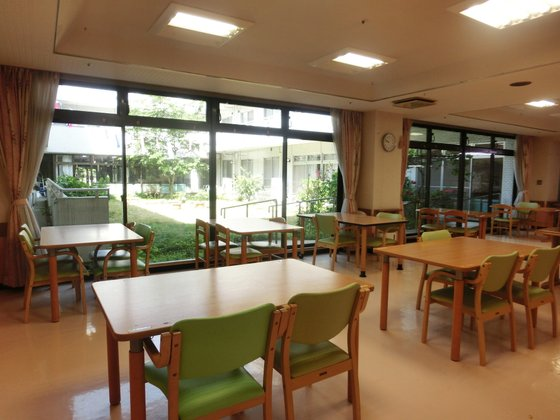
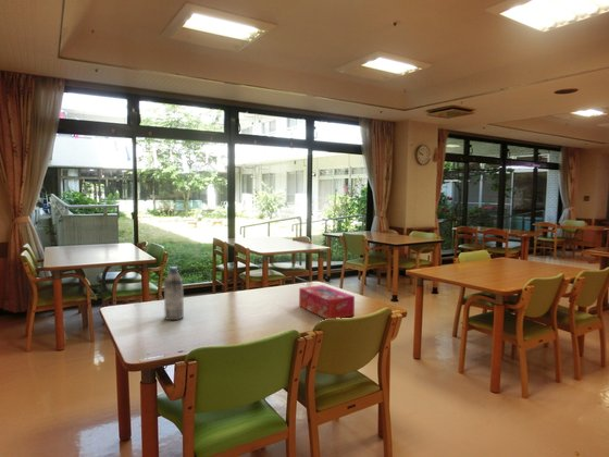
+ tissue box (325, 301)
+ water bottle (173, 292)
